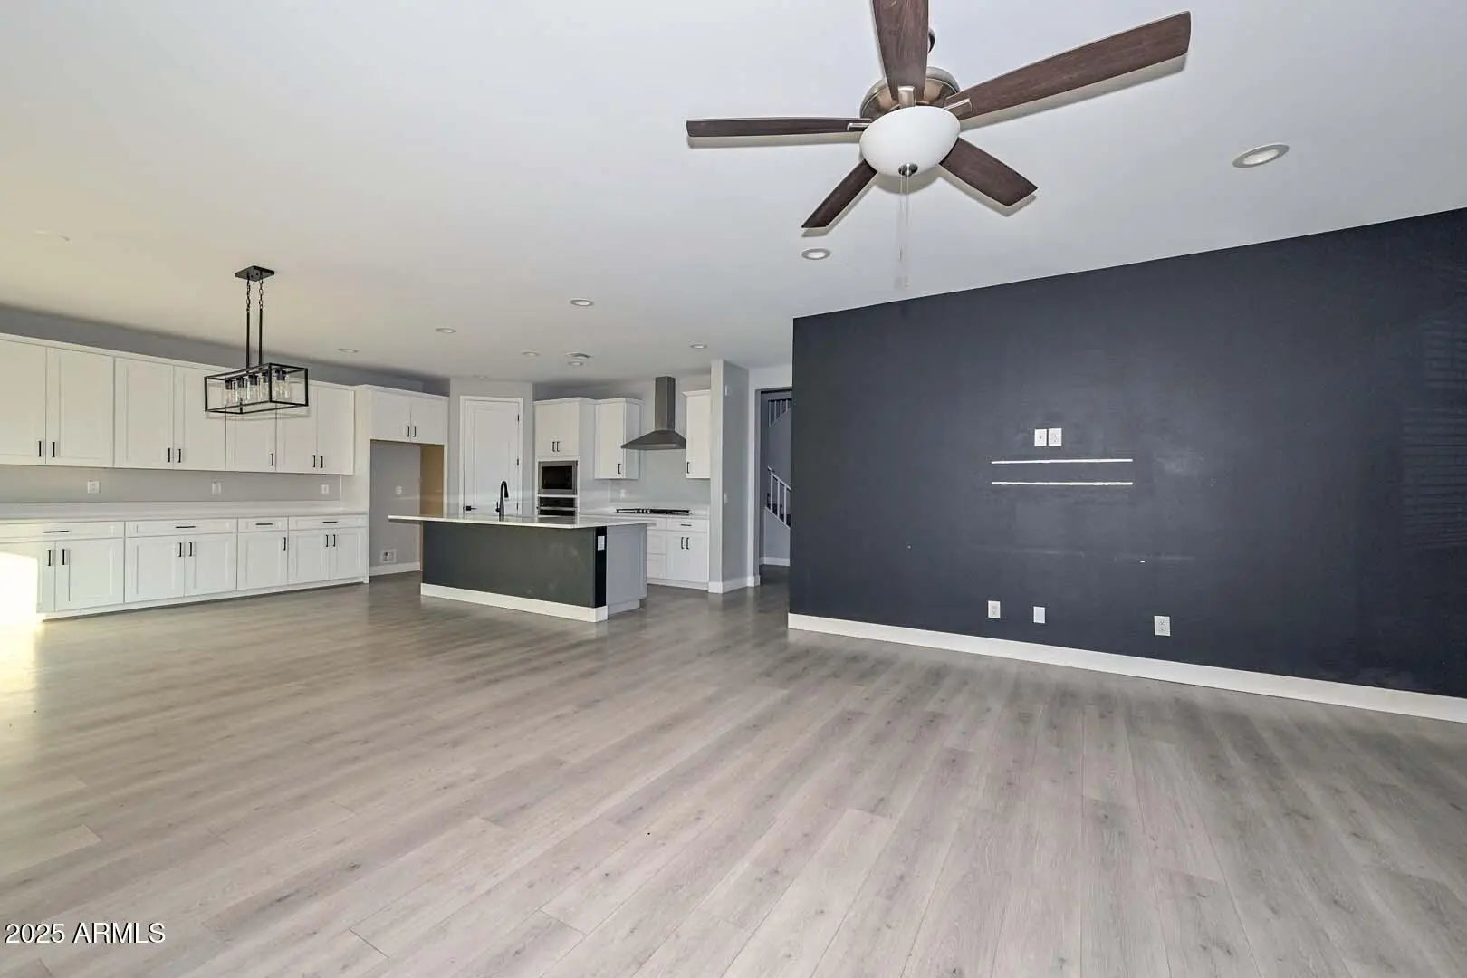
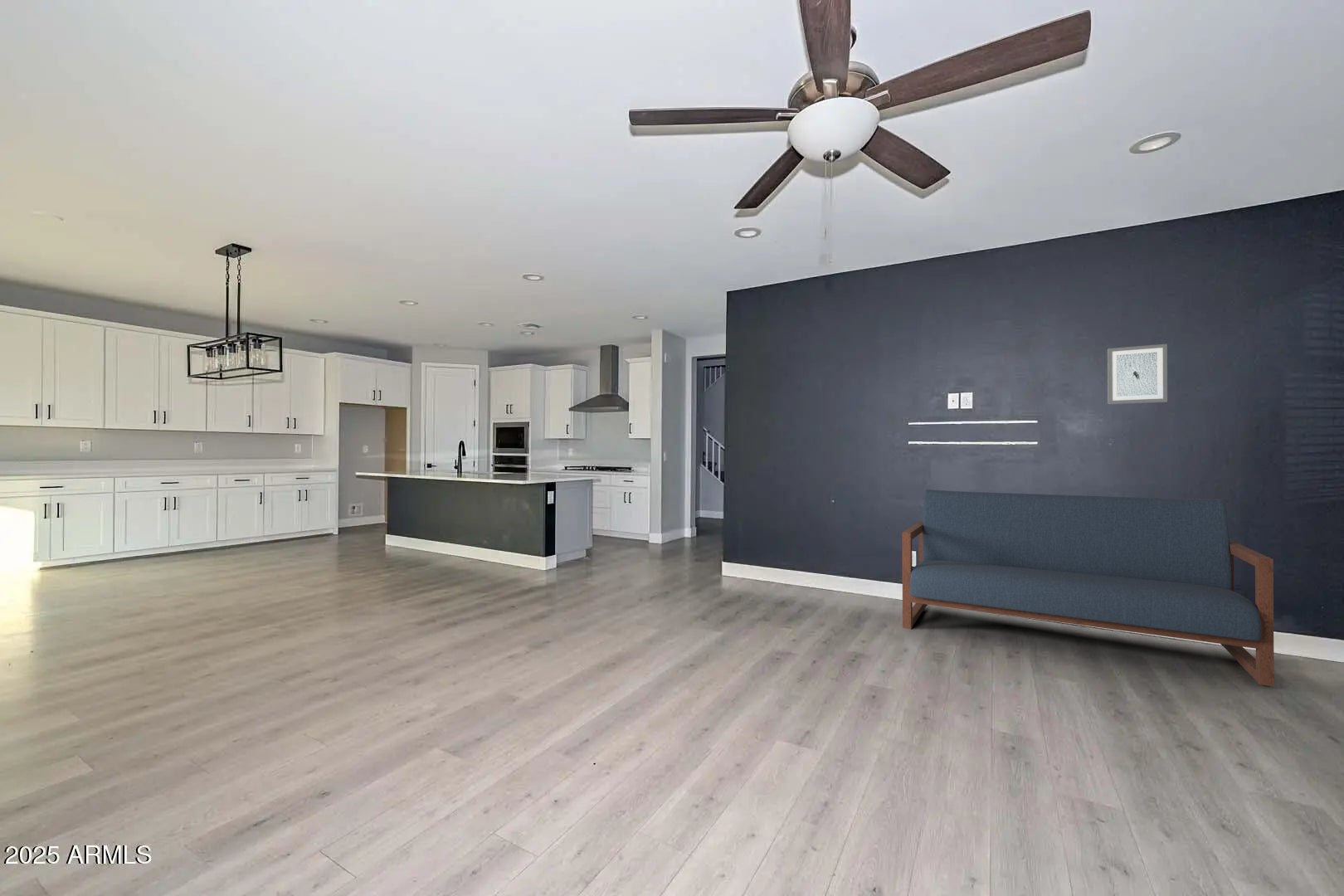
+ wall art (1137, 374)
+ sofa (1059, 567)
